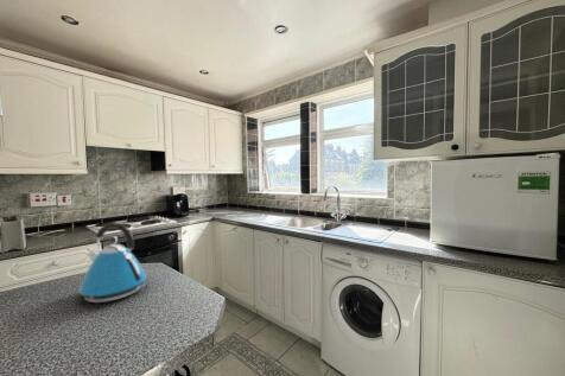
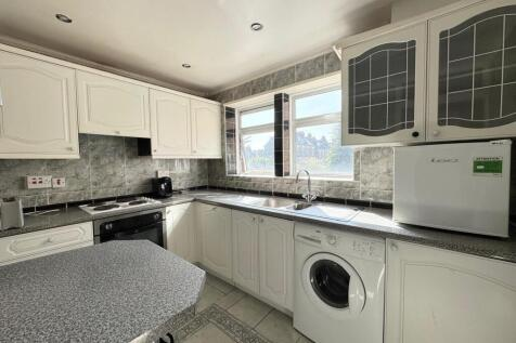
- kettle (115, 256)
